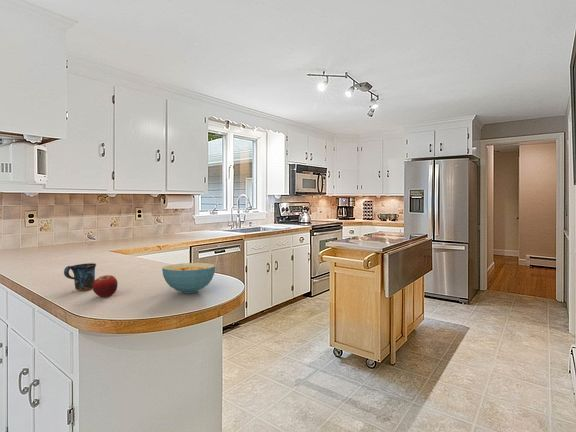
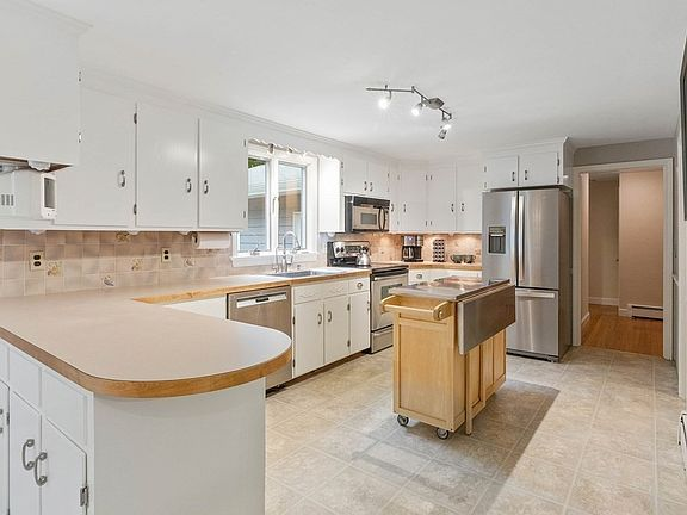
- cereal bowl (189, 279)
- mug (79, 277)
- fruit (105, 285)
